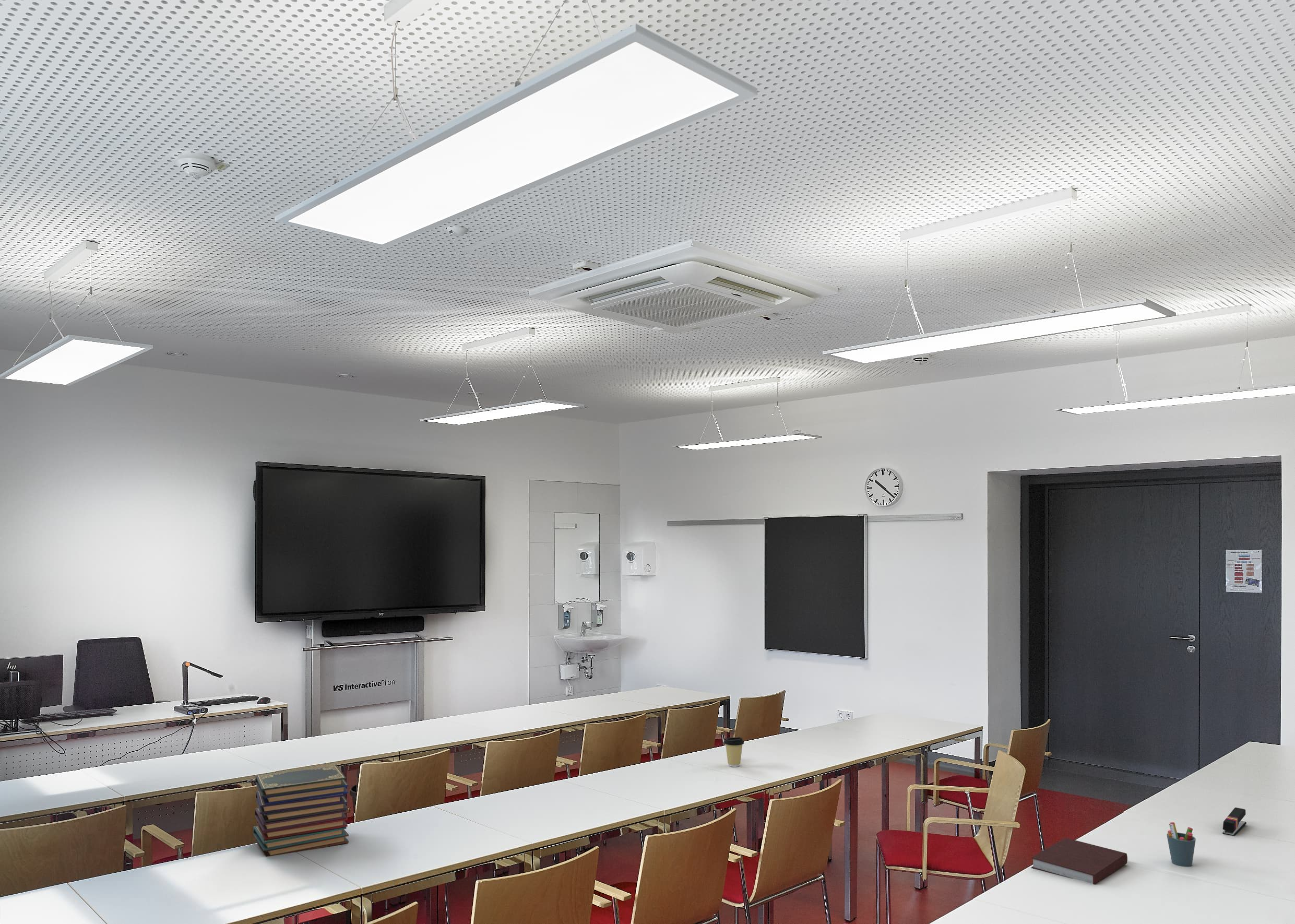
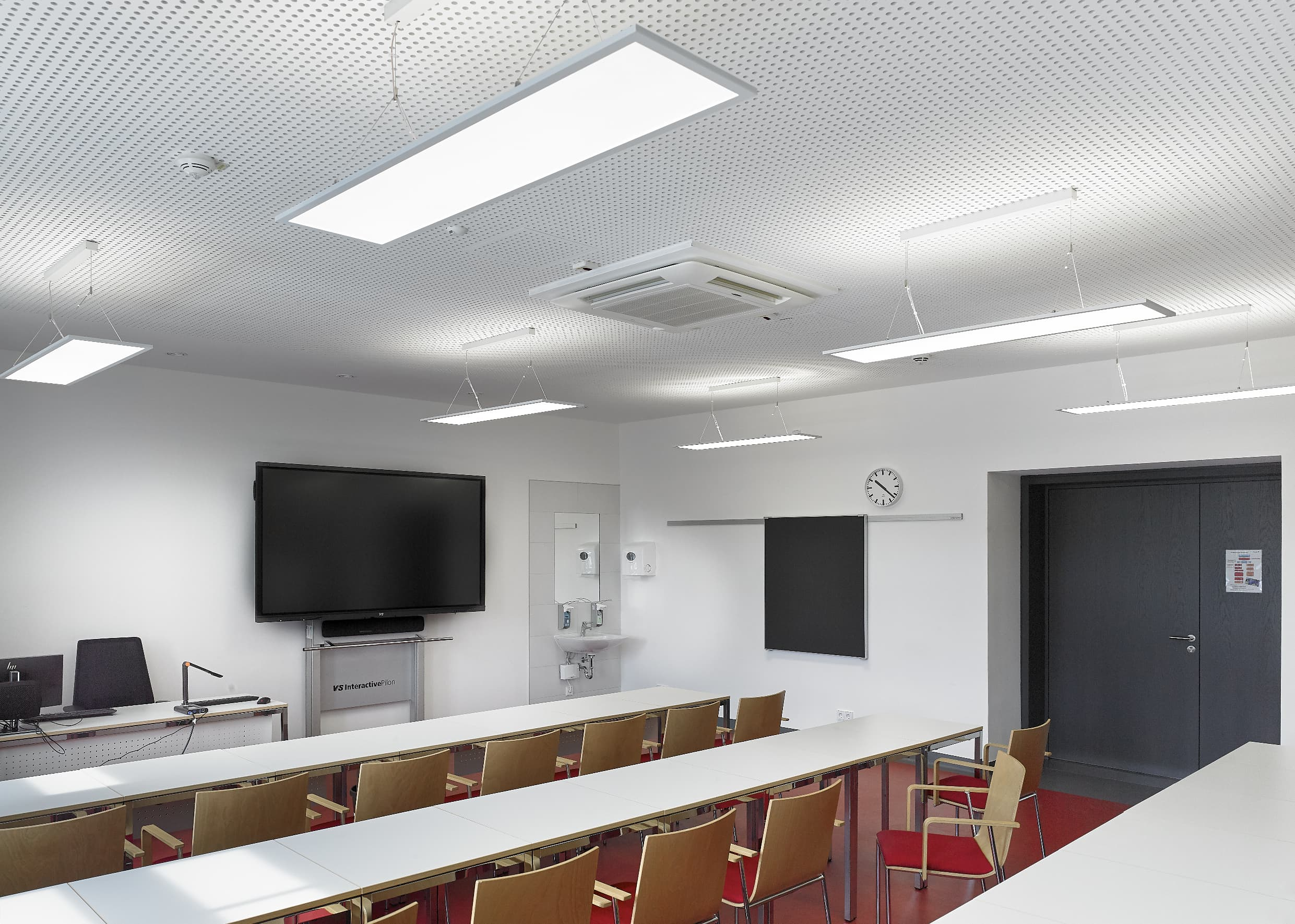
- notebook (1079, 860)
- book stack (301, 809)
- stapler (1234, 821)
- coffee cup (734, 752)
- pen holder (1181, 843)
